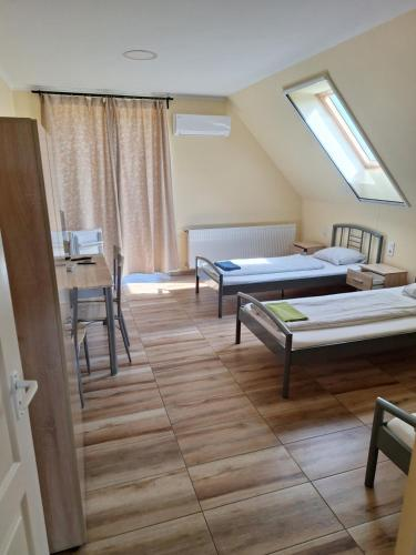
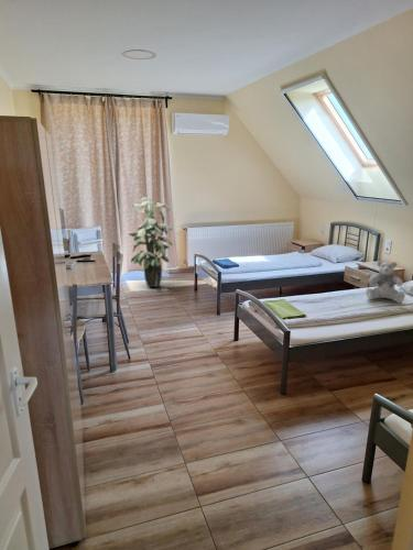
+ teddy bear (387, 282)
+ indoor plant (150, 242)
